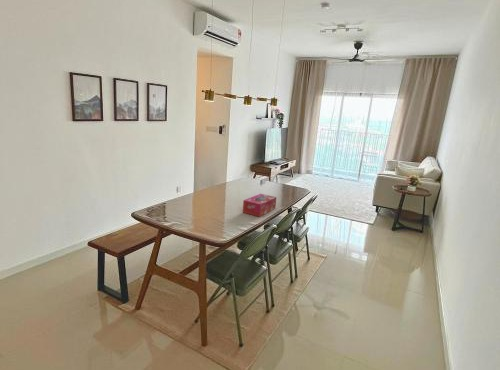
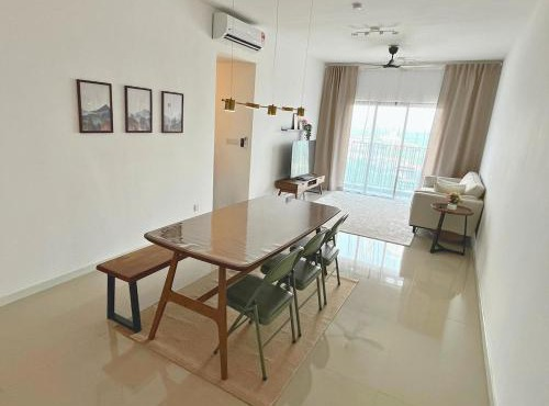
- tissue box (260, 204)
